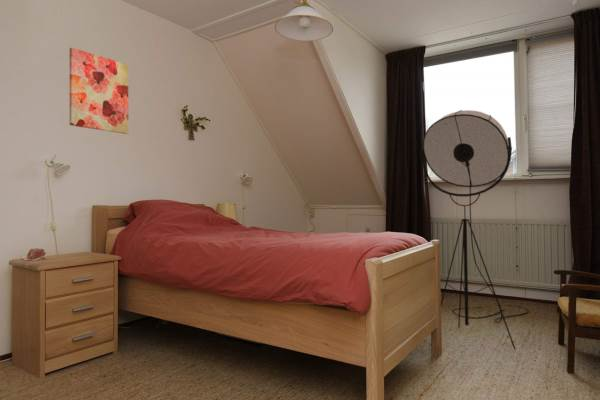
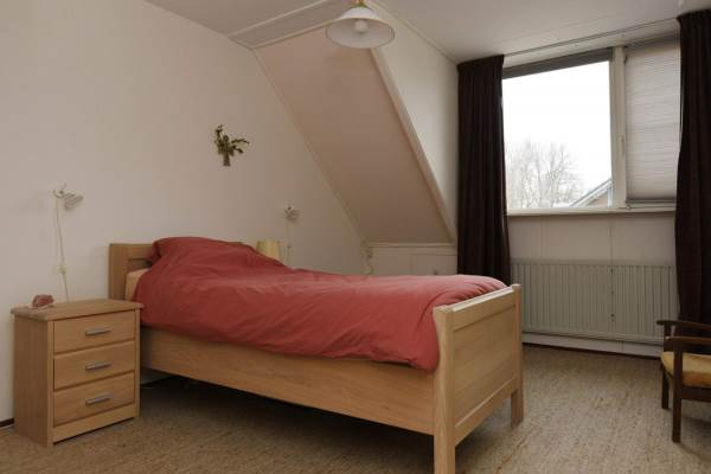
- floor lamp (470, 222)
- wall art (100, 93)
